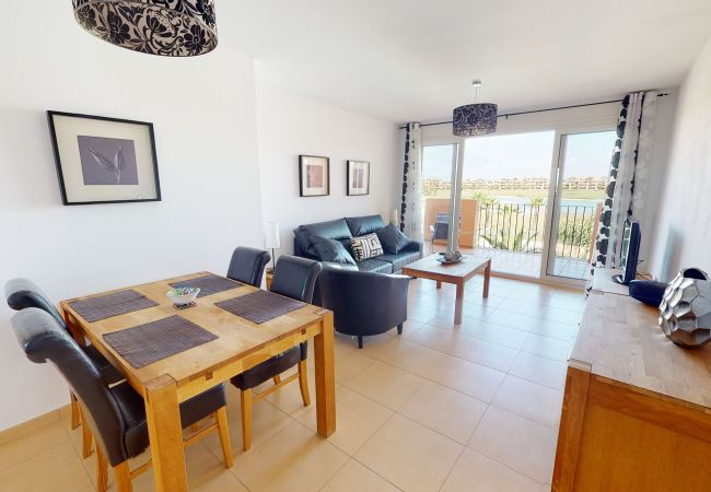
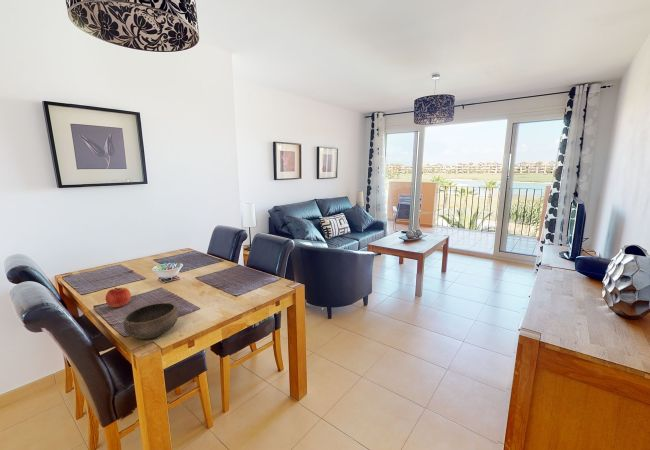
+ apple (118, 296)
+ bowl (152, 321)
